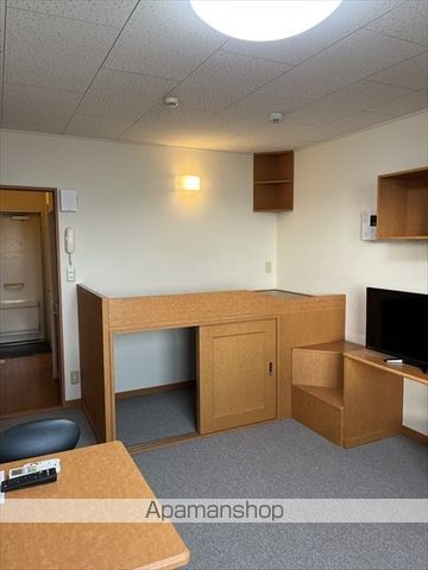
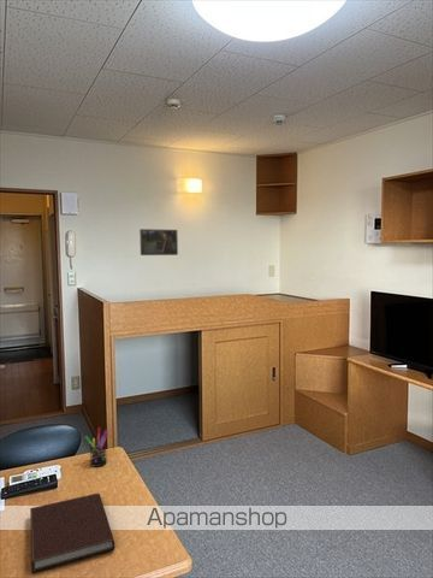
+ pen holder (96, 446)
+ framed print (159, 242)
+ notebook (70, 527)
